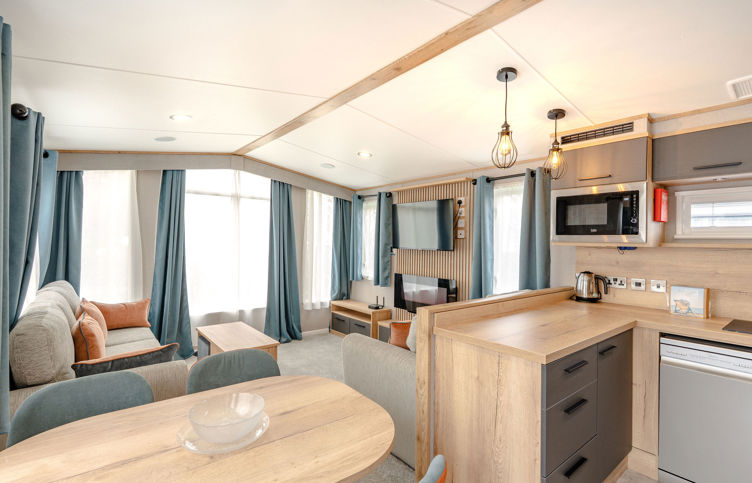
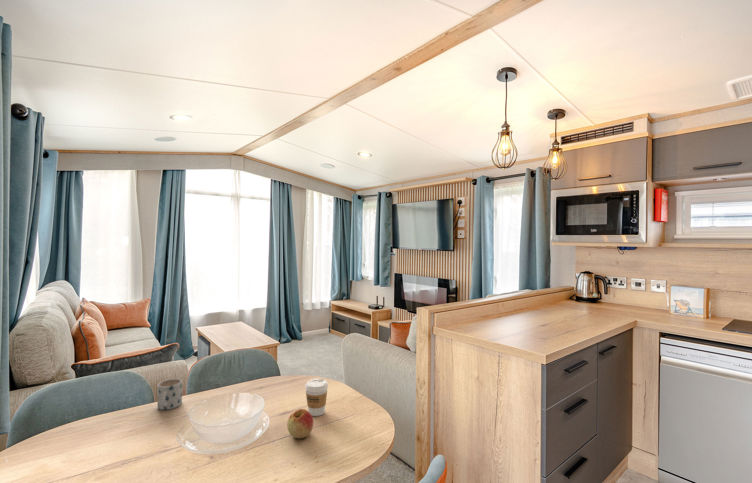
+ coffee cup (316, 396)
+ mug (168, 395)
+ apple (300, 423)
